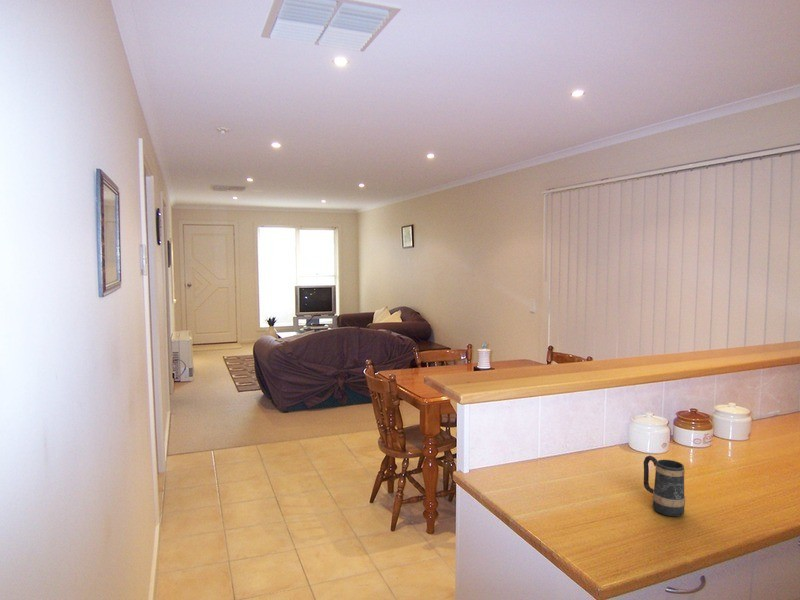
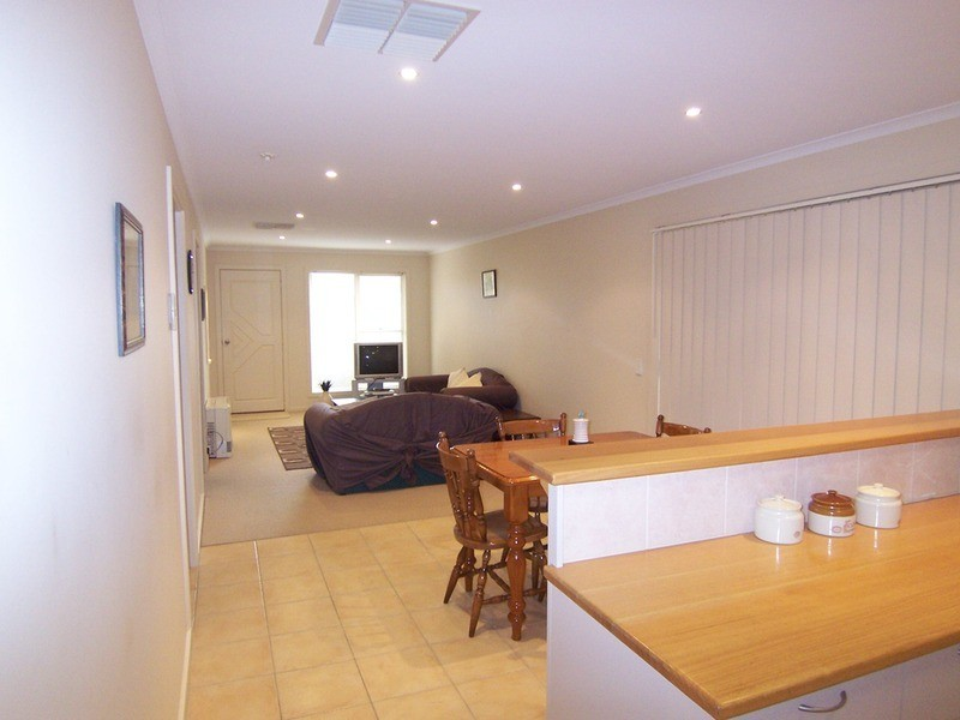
- mug (663, 484)
